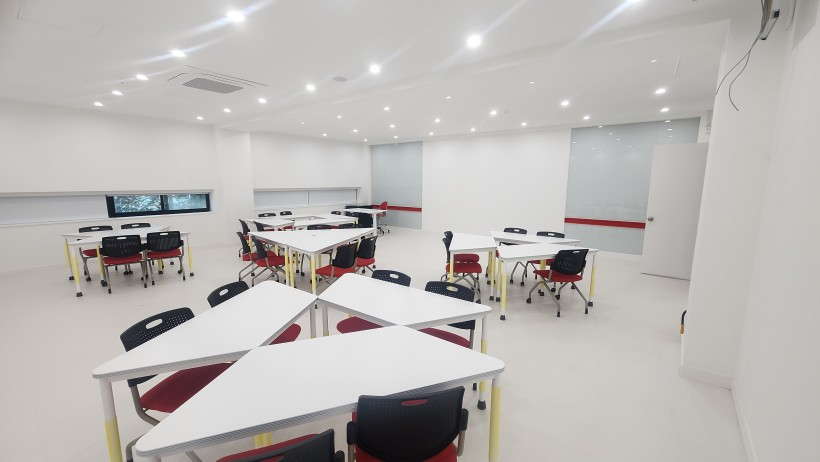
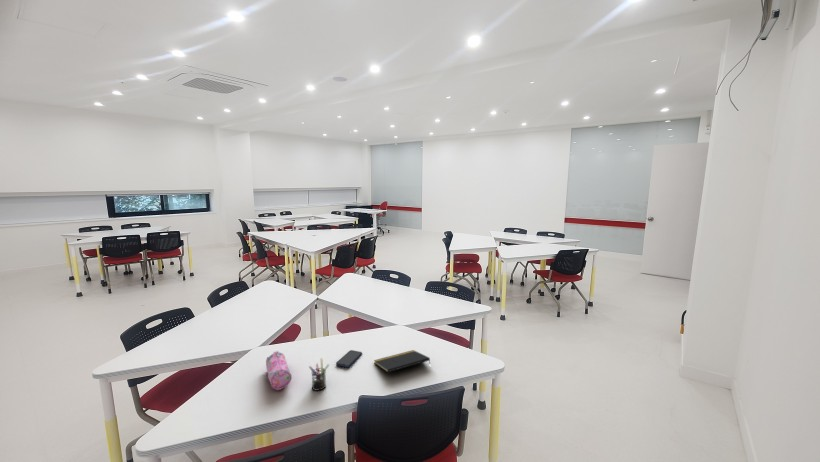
+ pencil case (278, 369)
+ notepad (401, 360)
+ smartphone (349, 358)
+ pen holder (320, 373)
